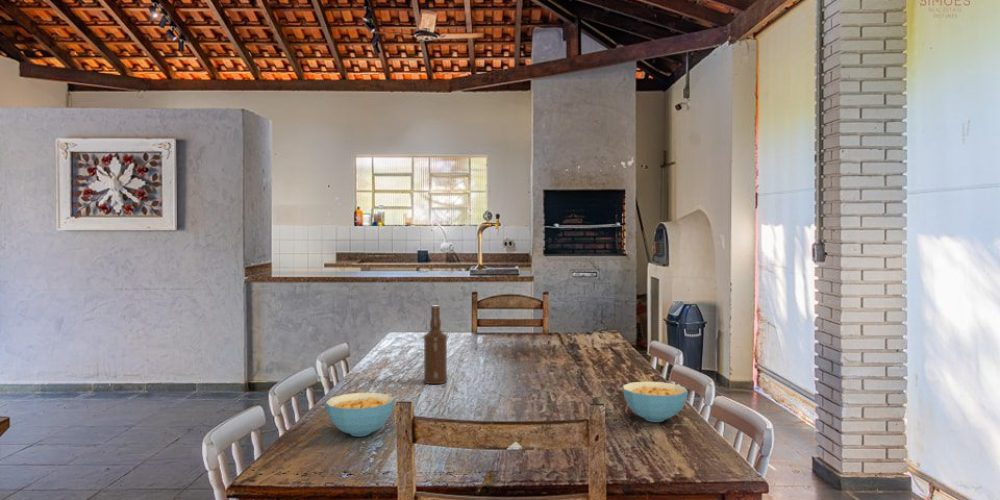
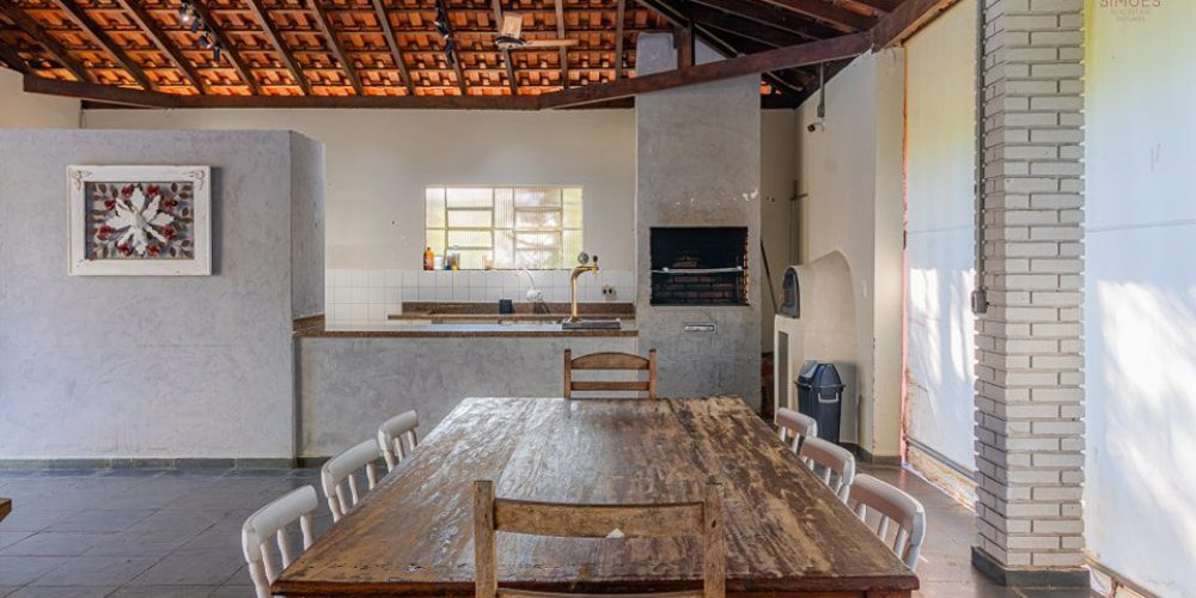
- bottle (435, 343)
- cereal bowl (654, 403)
- cereal bowl (360, 416)
